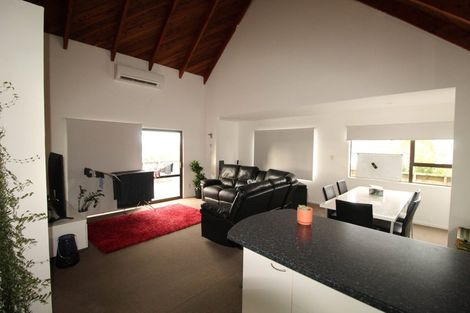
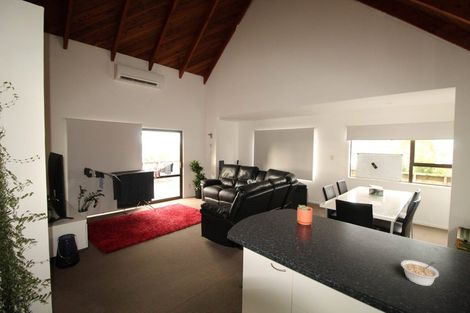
+ legume (418, 272)
